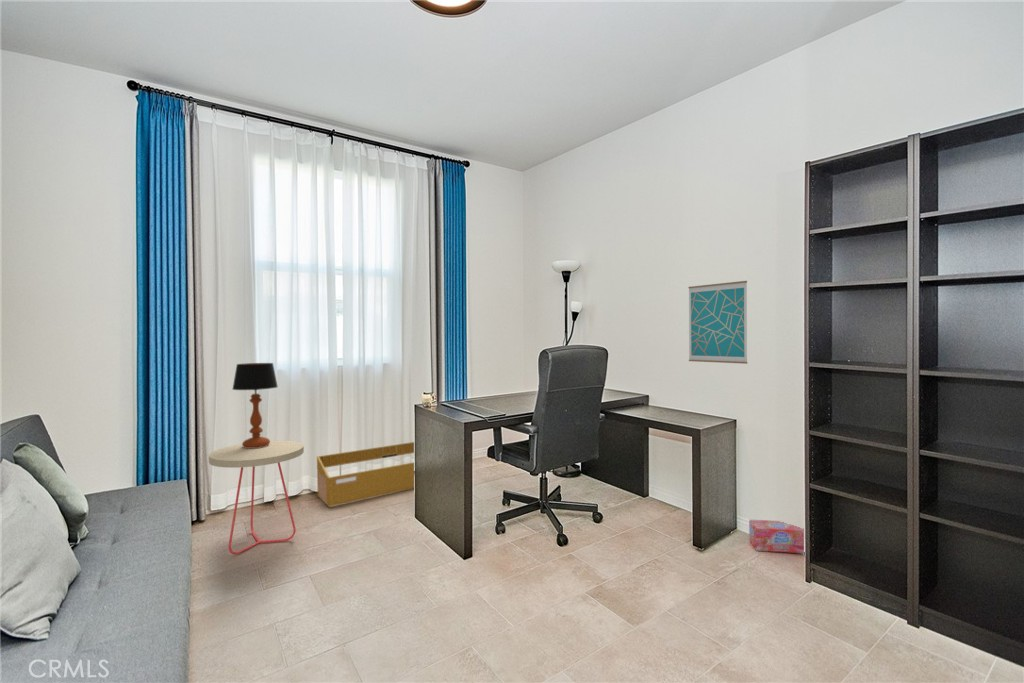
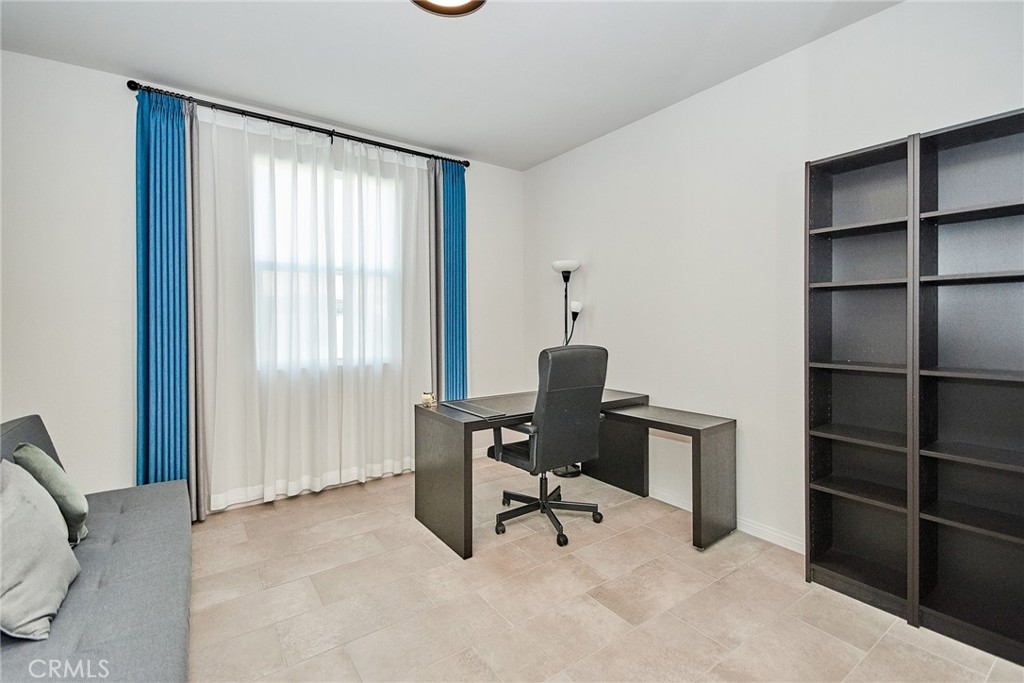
- table lamp (255, 404)
- basket (382, 469)
- side table (253, 496)
- box (777, 535)
- wall art (716, 323)
